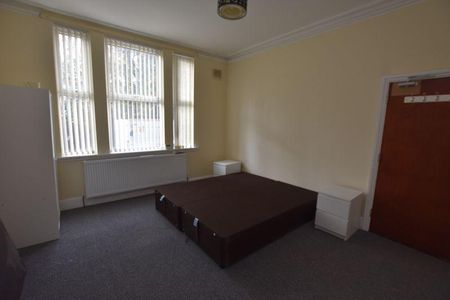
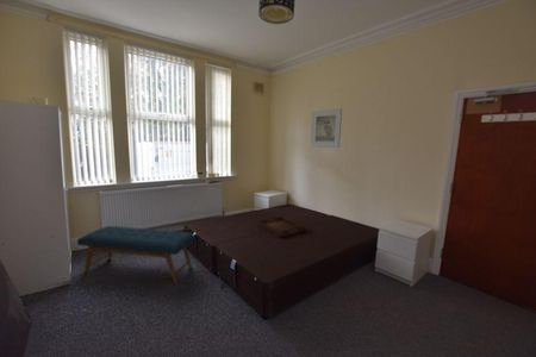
+ serving tray (280, 225)
+ bench (138, 251)
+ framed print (325, 129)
